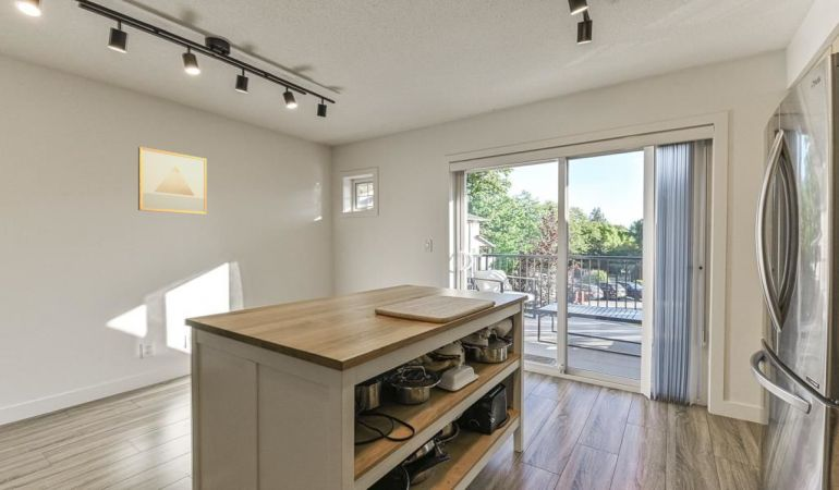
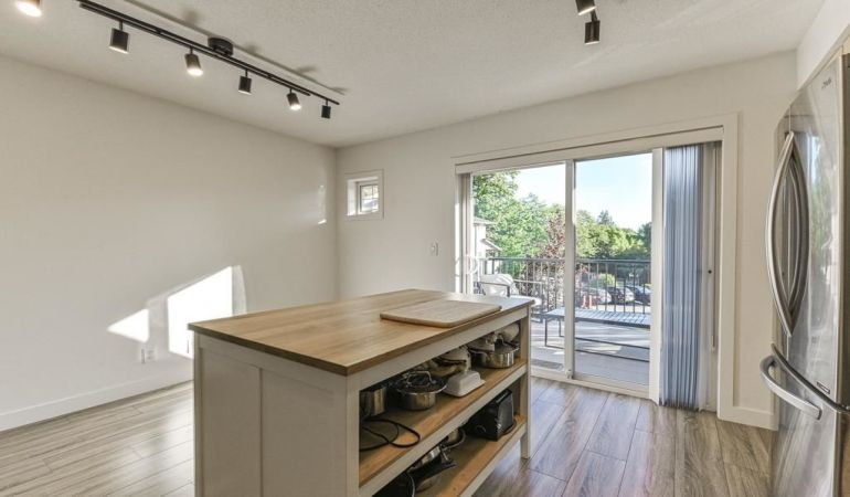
- wall art (174, 182)
